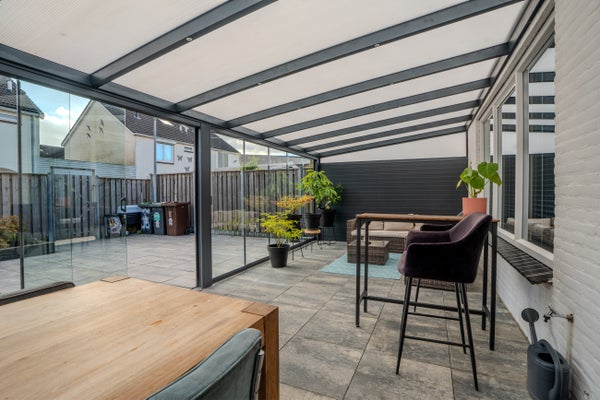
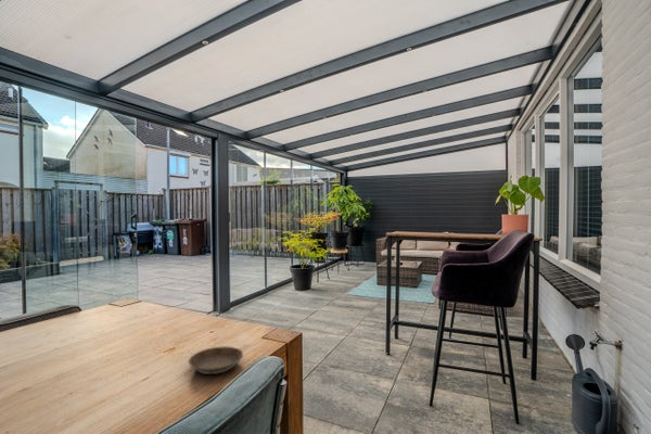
+ saucer (216, 360)
